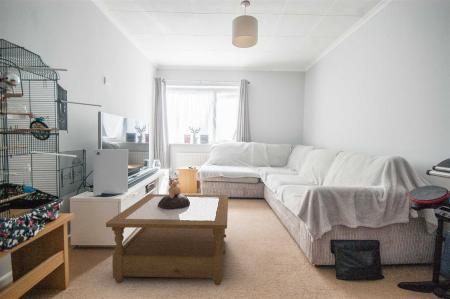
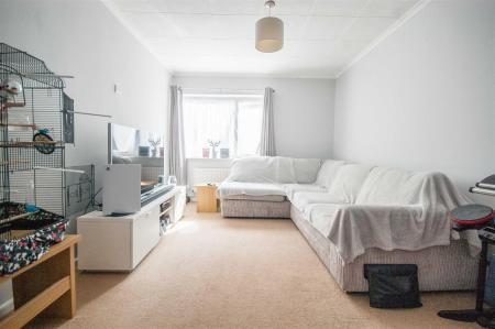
- decorative bowl (174, 191)
- coffee table (179, 231)
